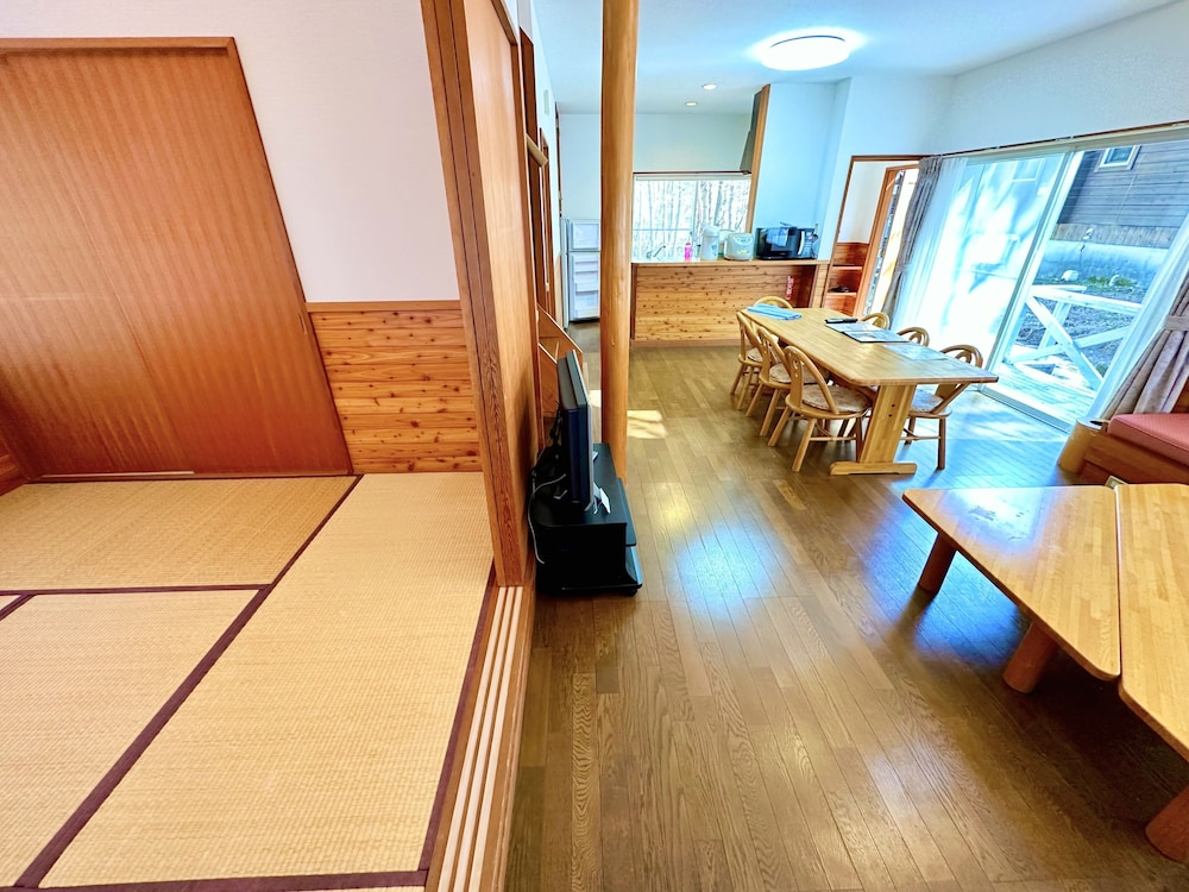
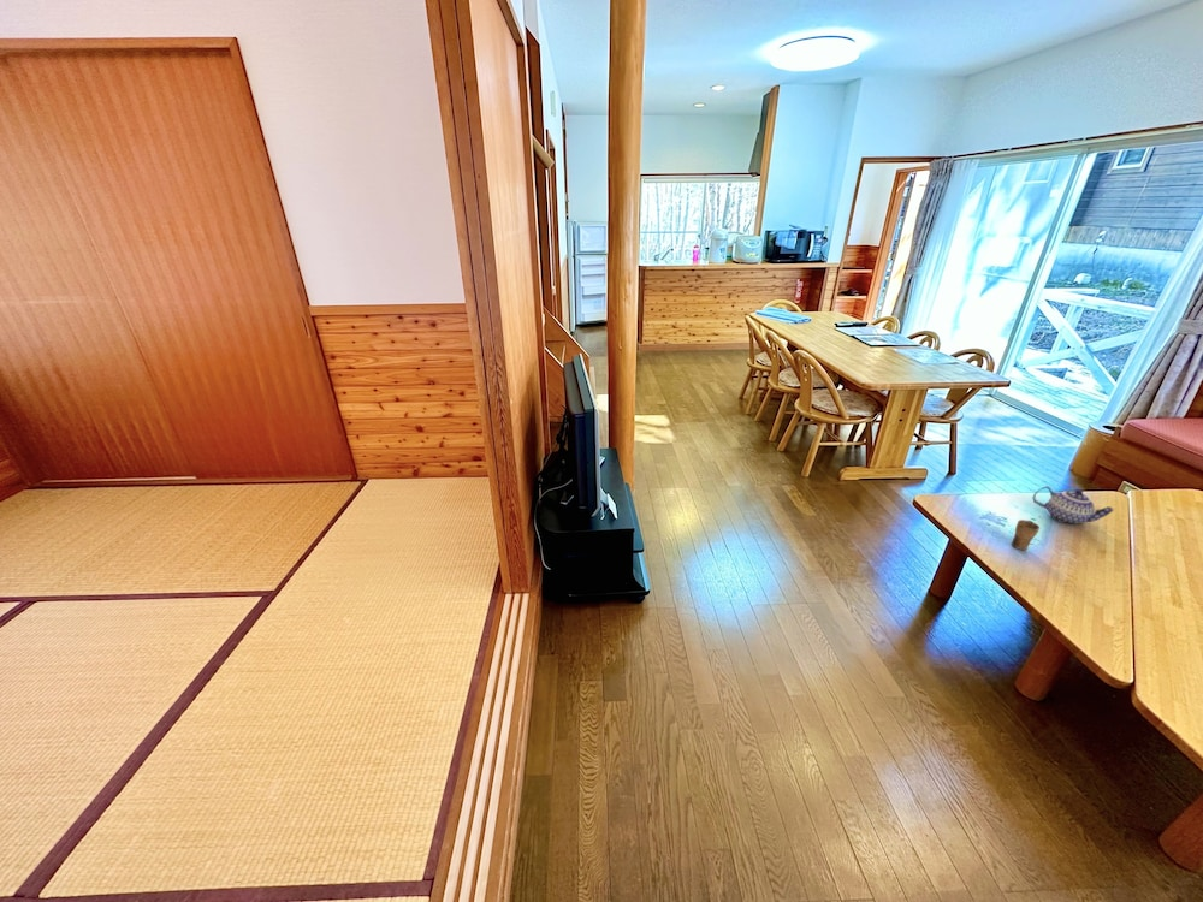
+ cup (1024, 533)
+ teapot (1071, 504)
